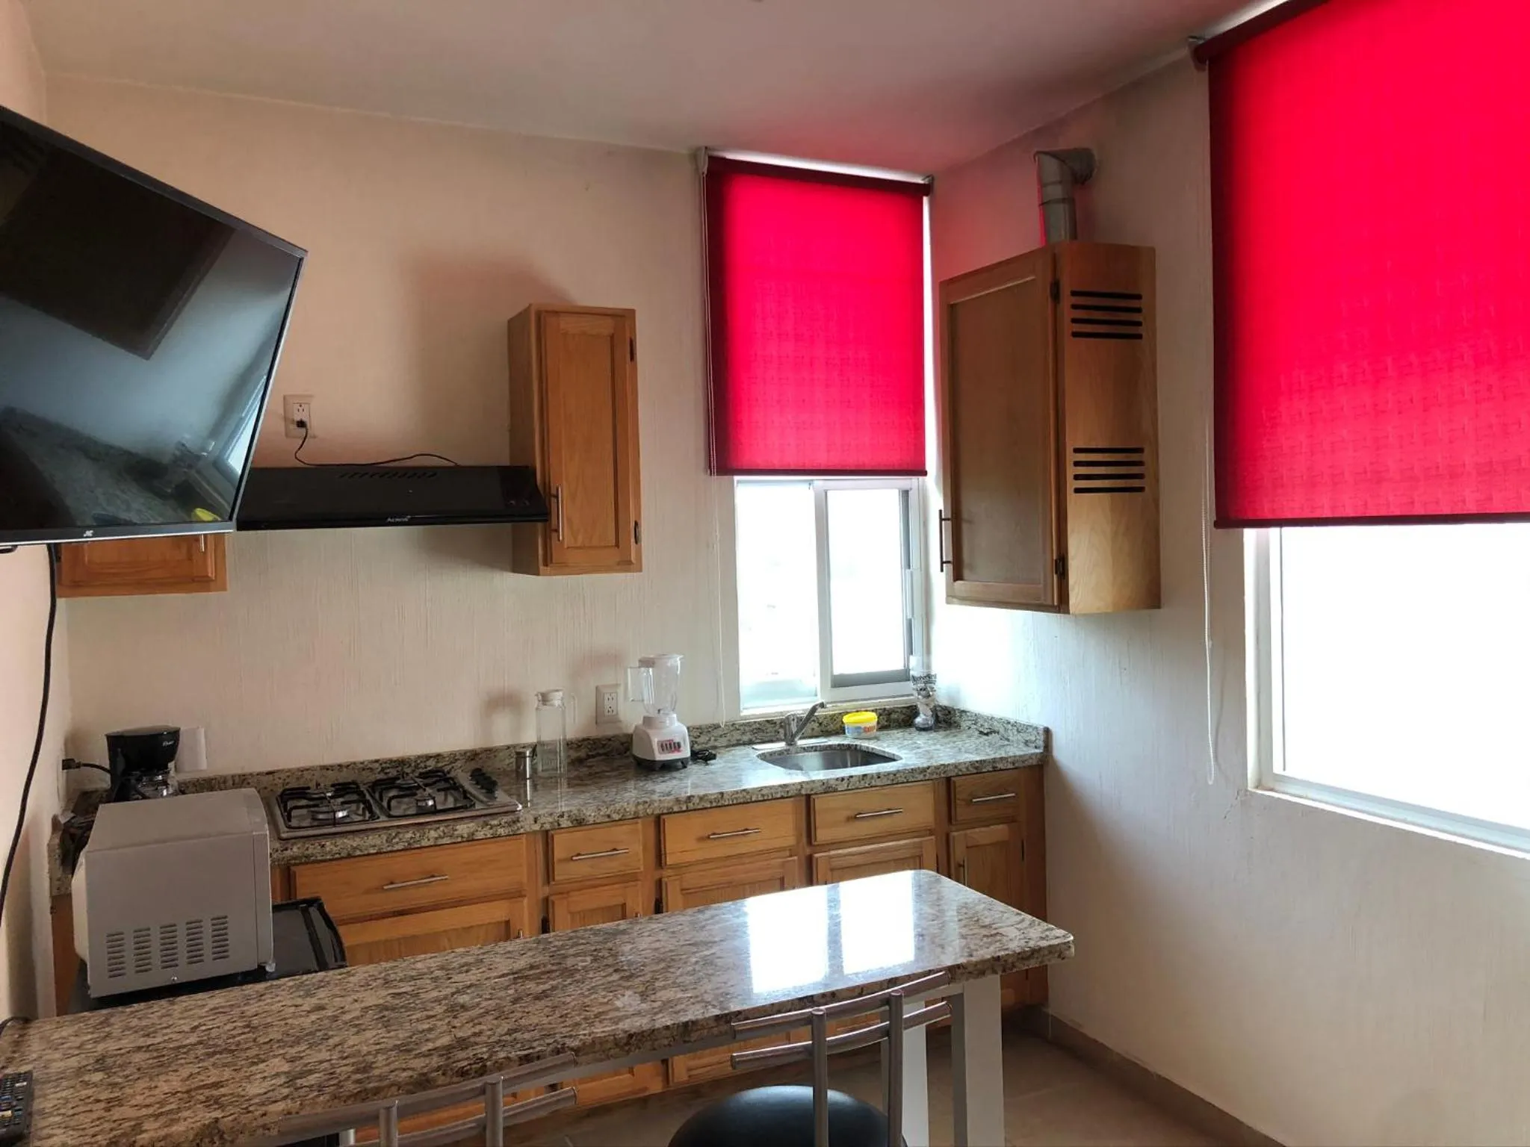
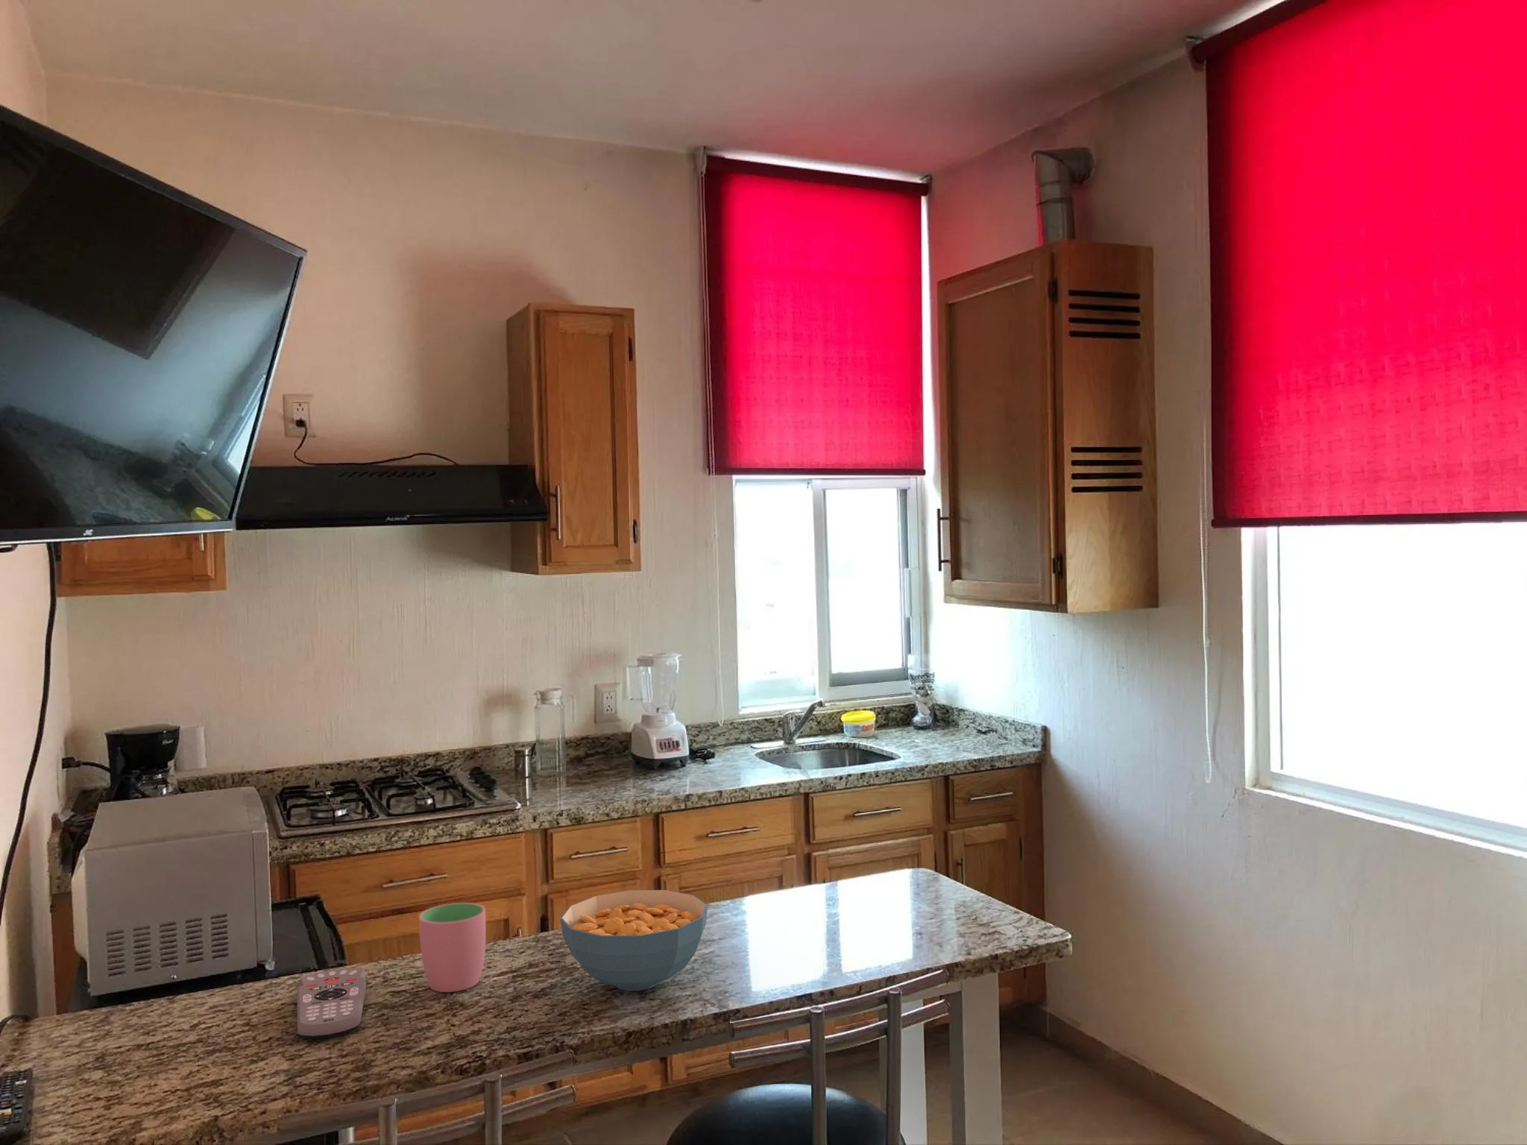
+ cup (454, 944)
+ cereal bowl (635, 947)
+ remote control (331, 1003)
